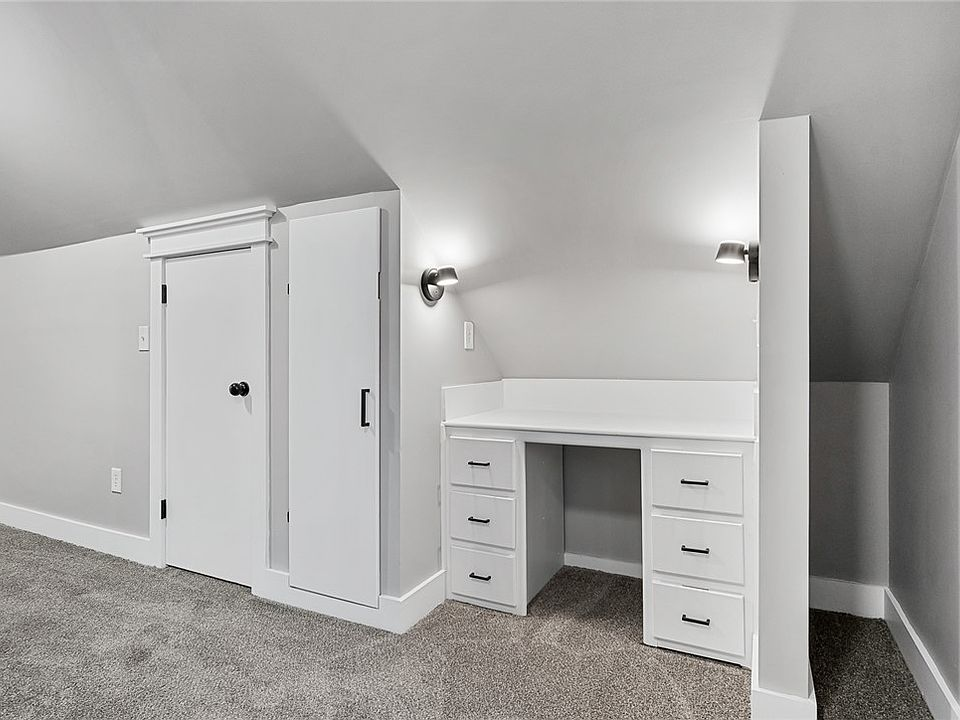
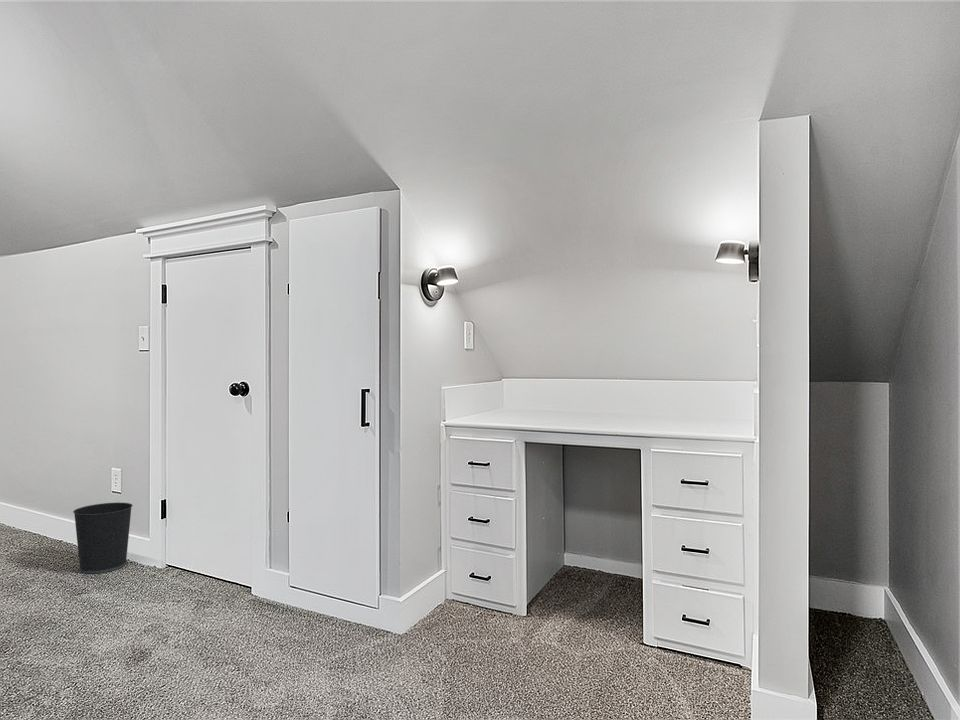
+ wastebasket (103, 537)
